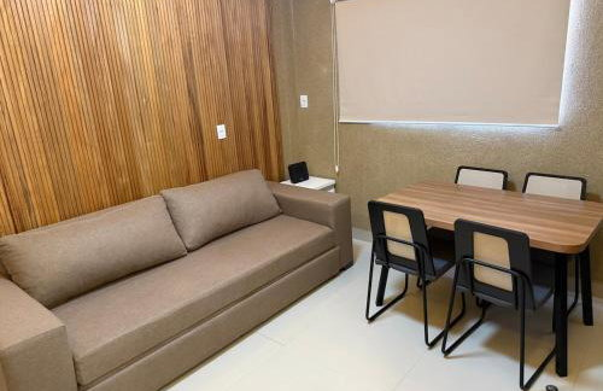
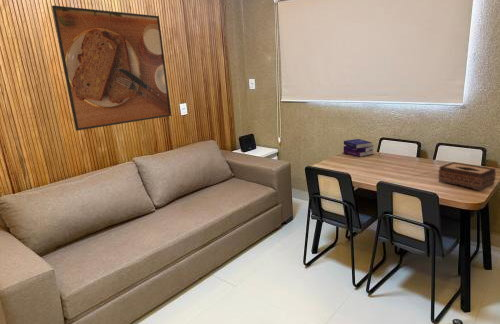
+ tissue box (466, 175)
+ book (358, 147)
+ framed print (120, 68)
